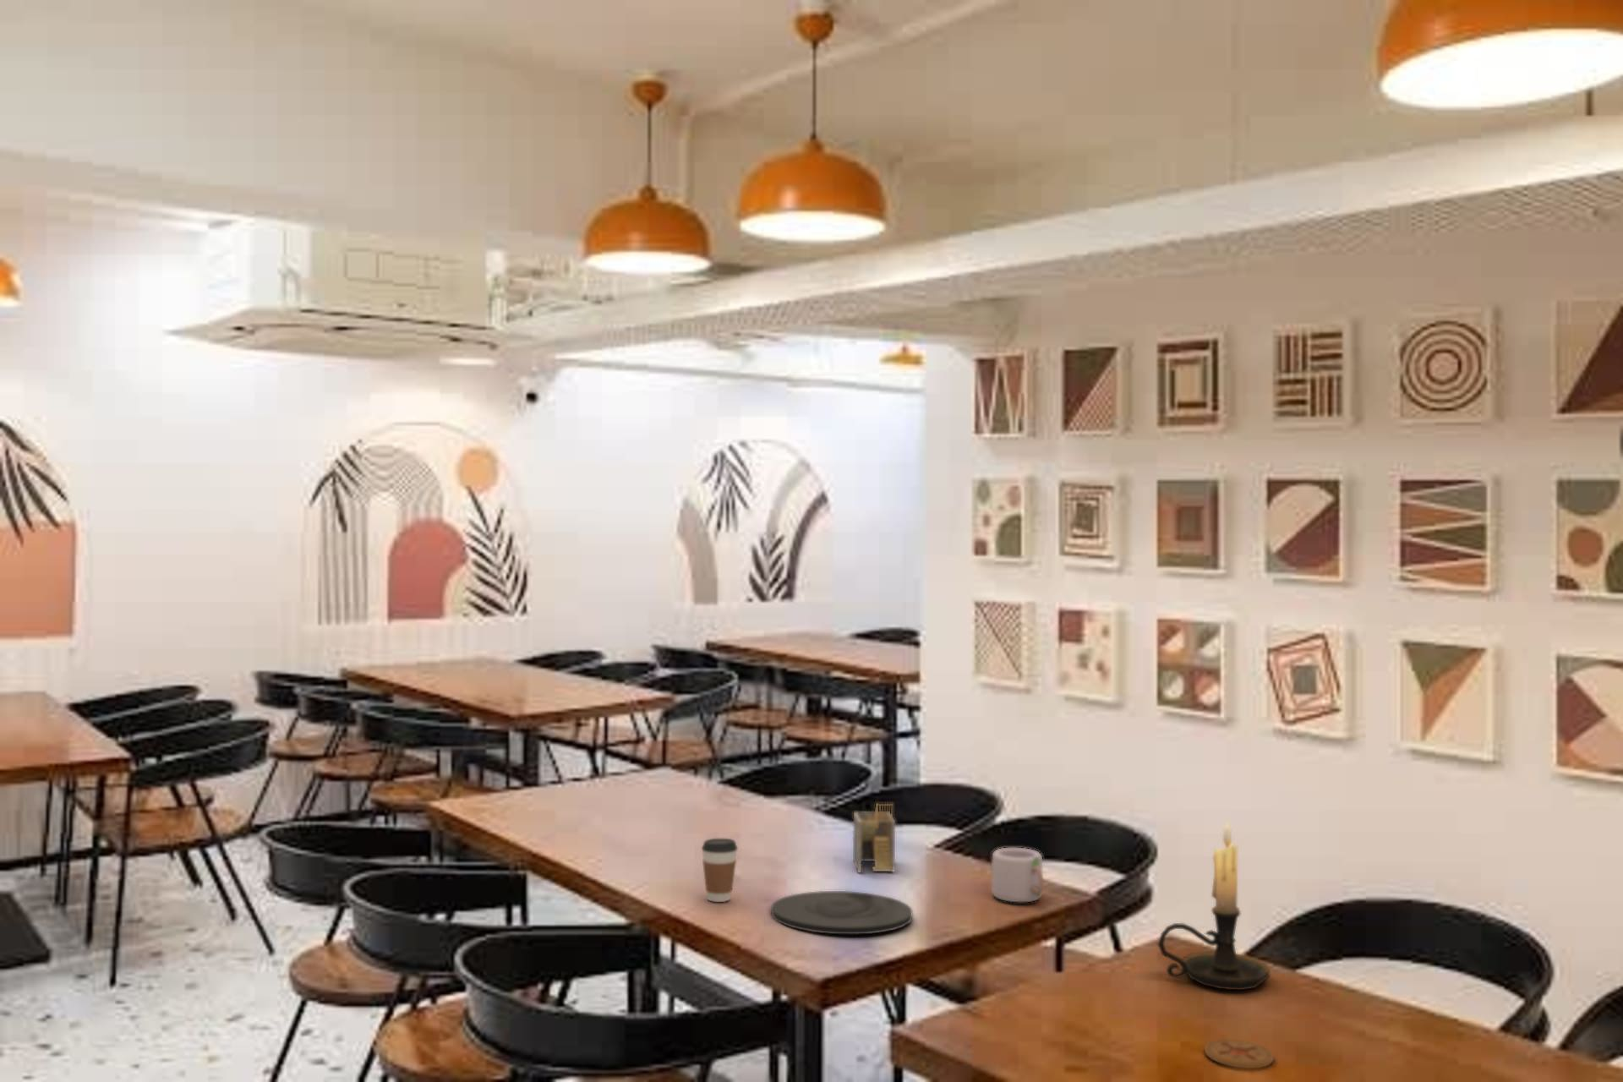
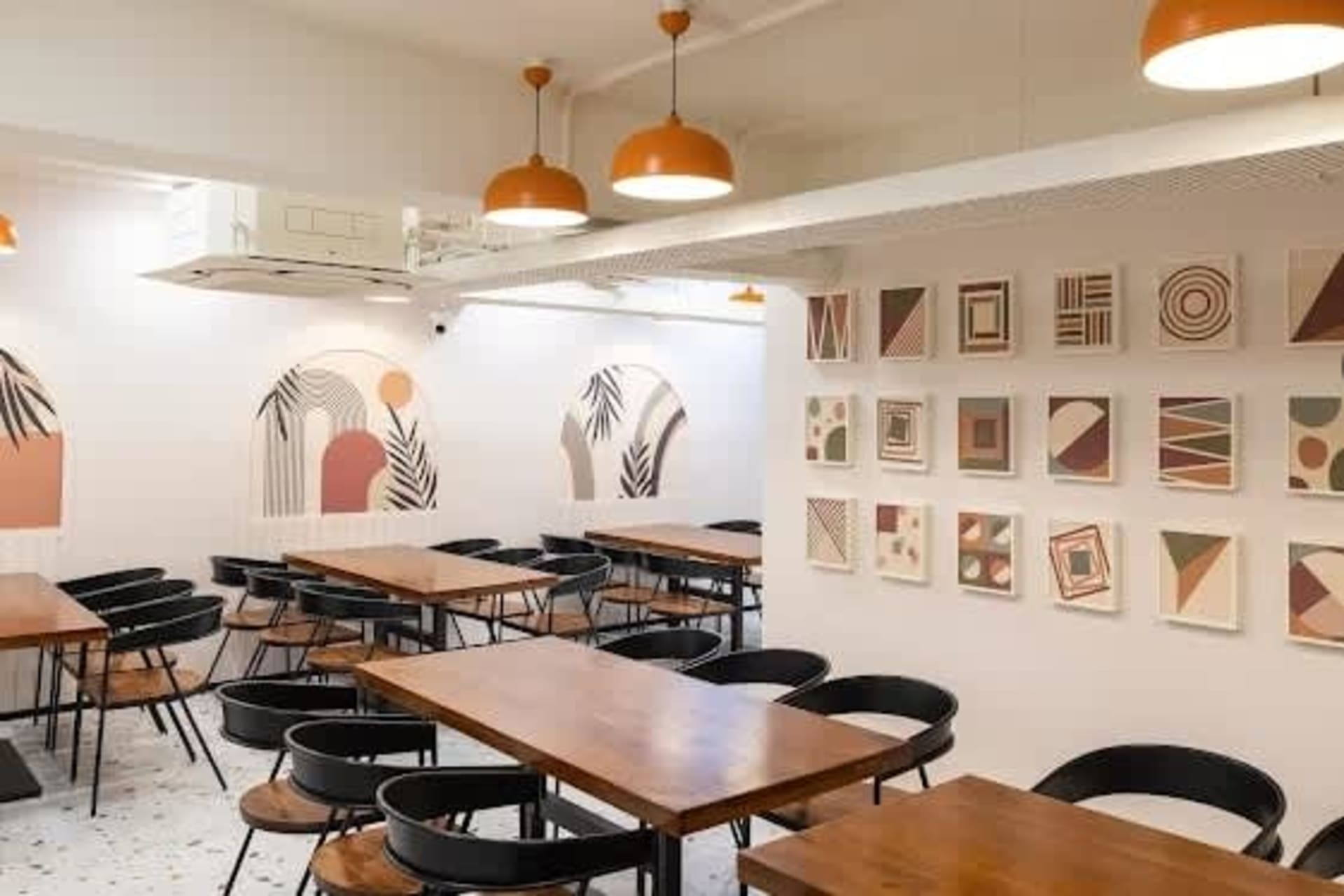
- coaster (1239, 1053)
- napkin holder (874, 833)
- candle holder (1214, 897)
- plate (840, 907)
- coffee cup (719, 869)
- mug (1023, 874)
